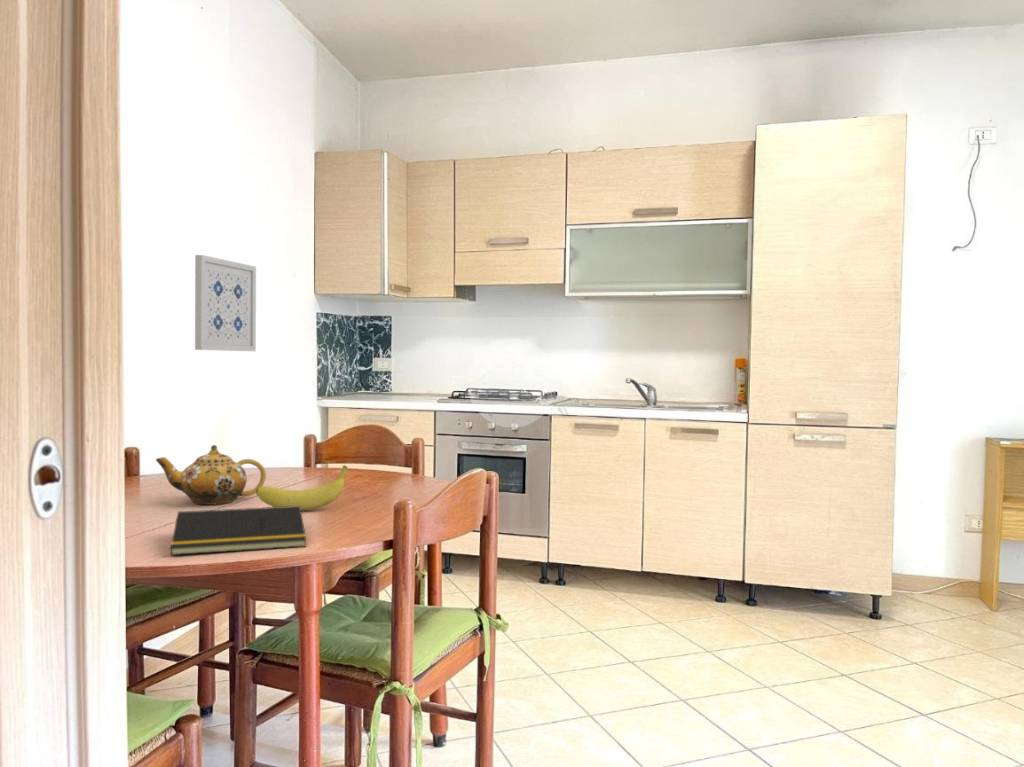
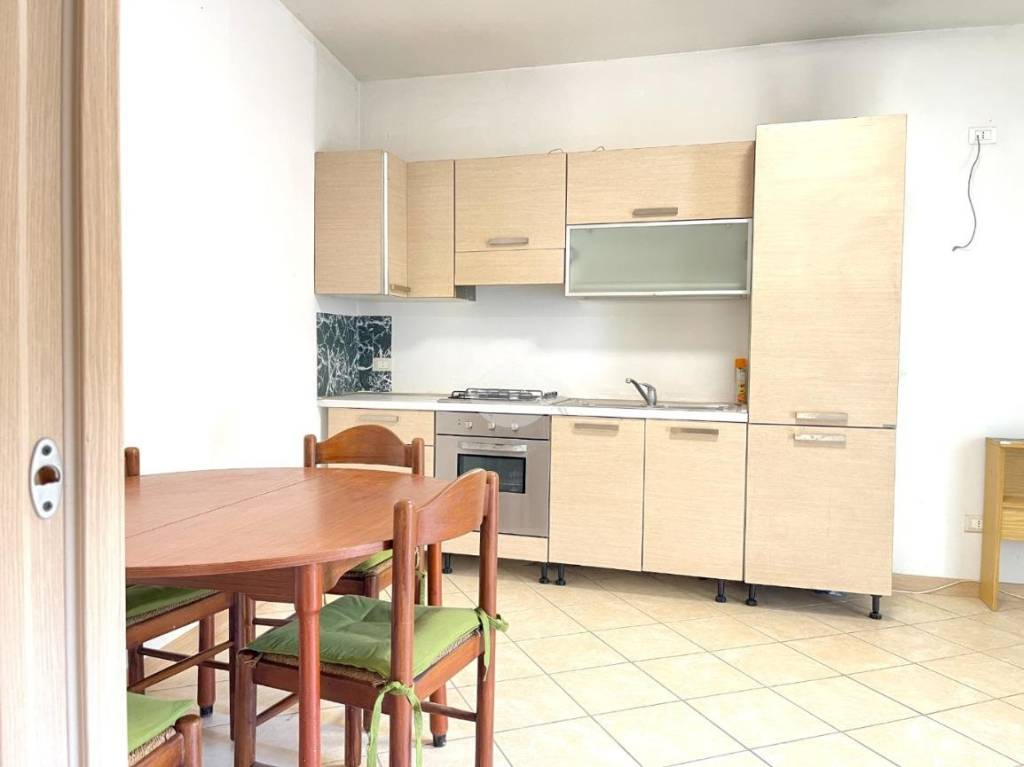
- wall art (227, 305)
- fruit (302, 490)
- notepad (240, 528)
- teapot (212, 473)
